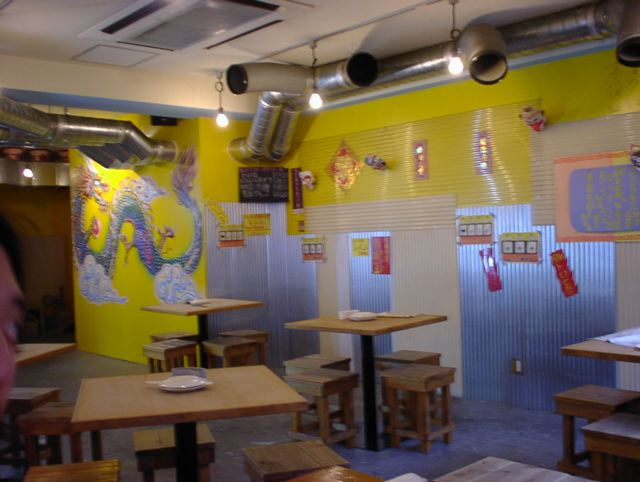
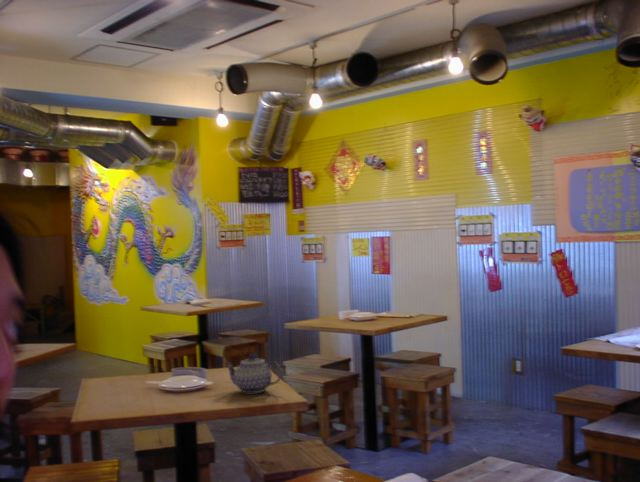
+ teapot (252, 372)
